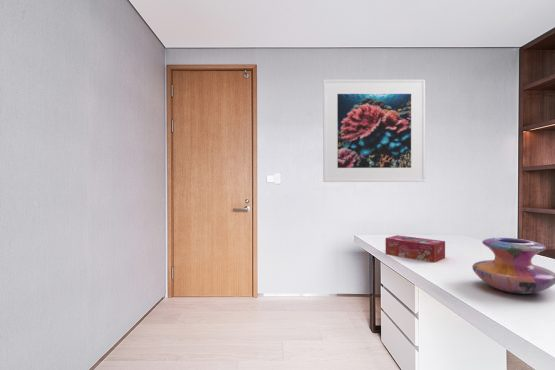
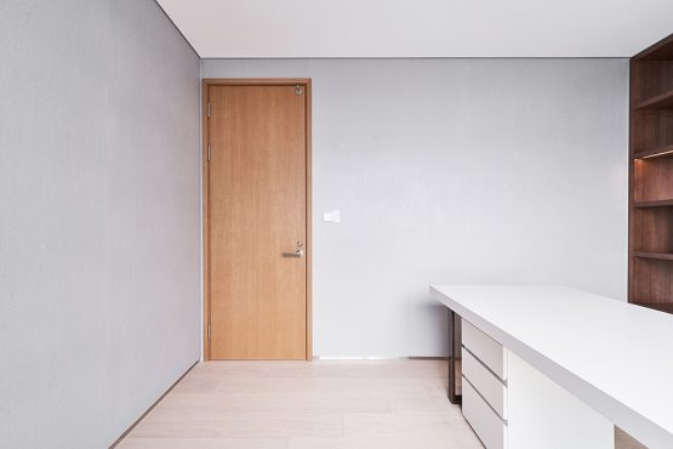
- decorative vase (512, 265)
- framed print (374, 130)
- tissue box (414, 247)
